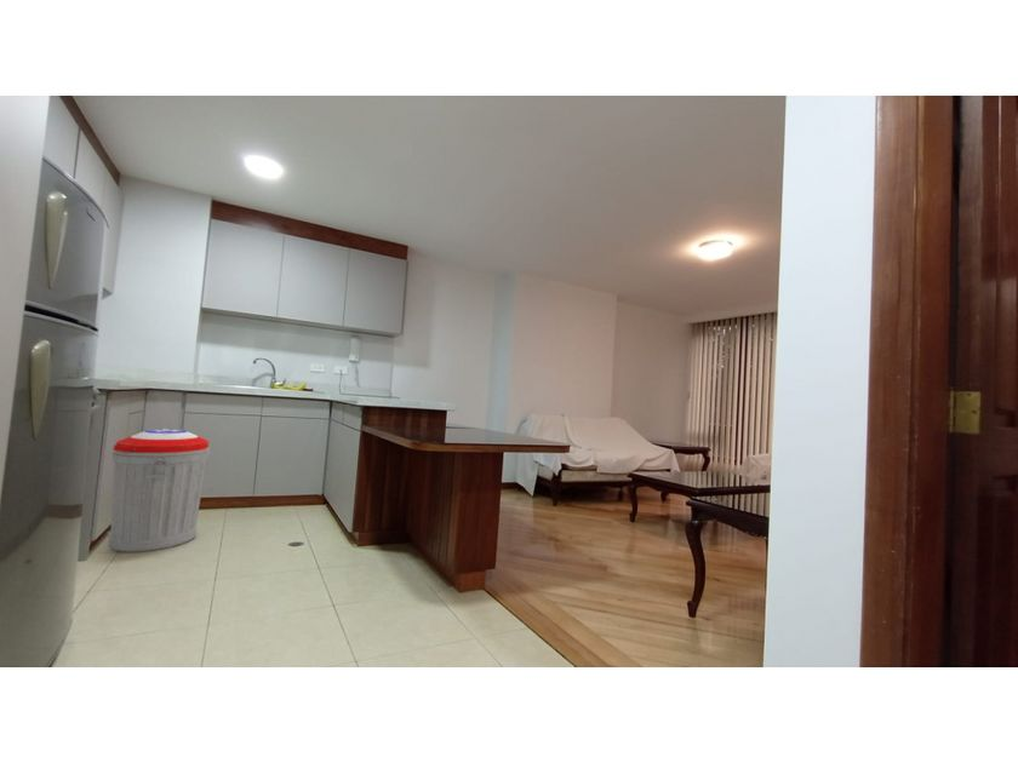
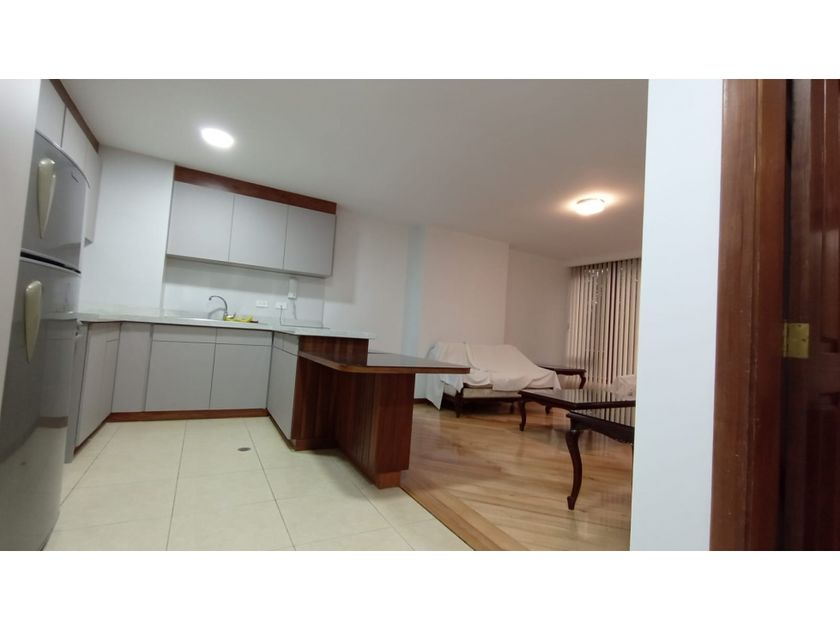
- trash can (160, 484)
